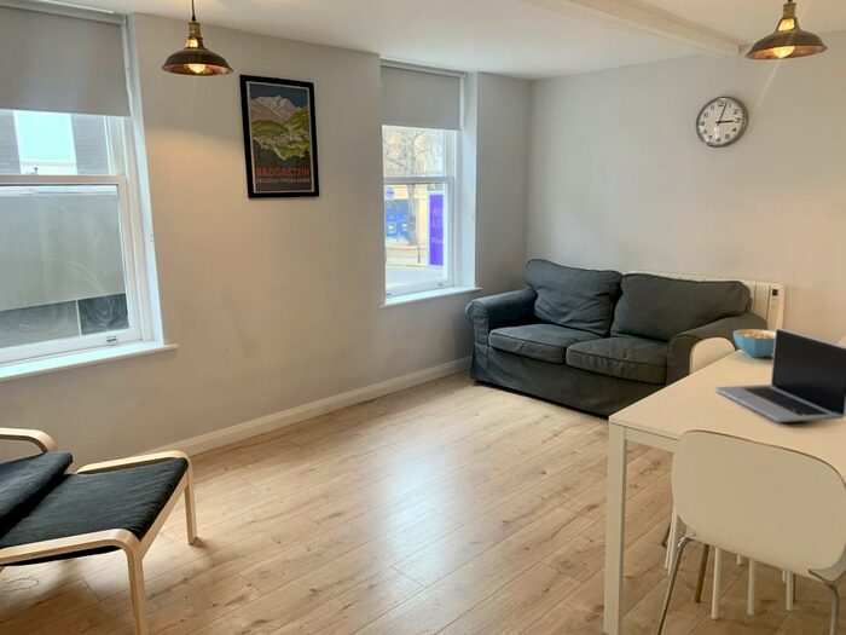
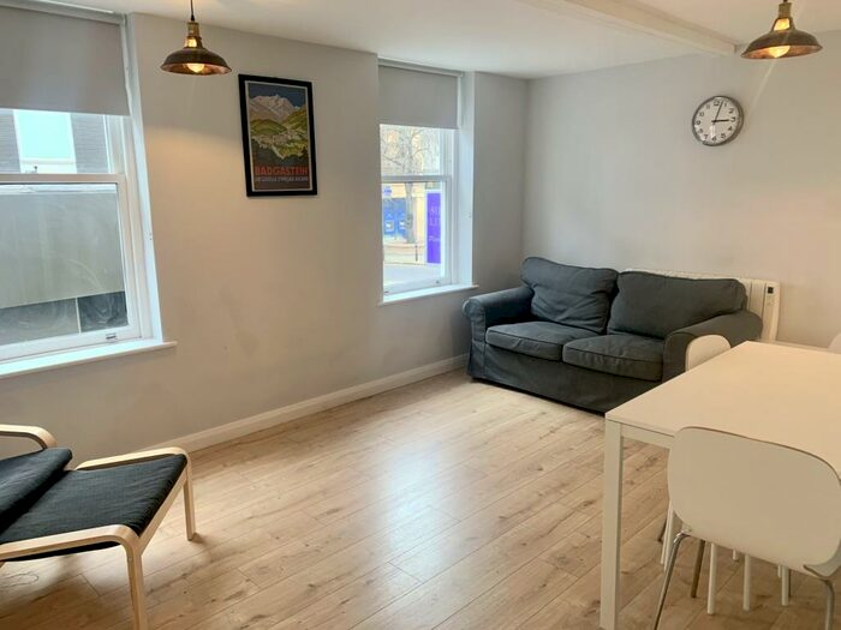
- laptop (777, 371)
- cereal bowl (758, 345)
